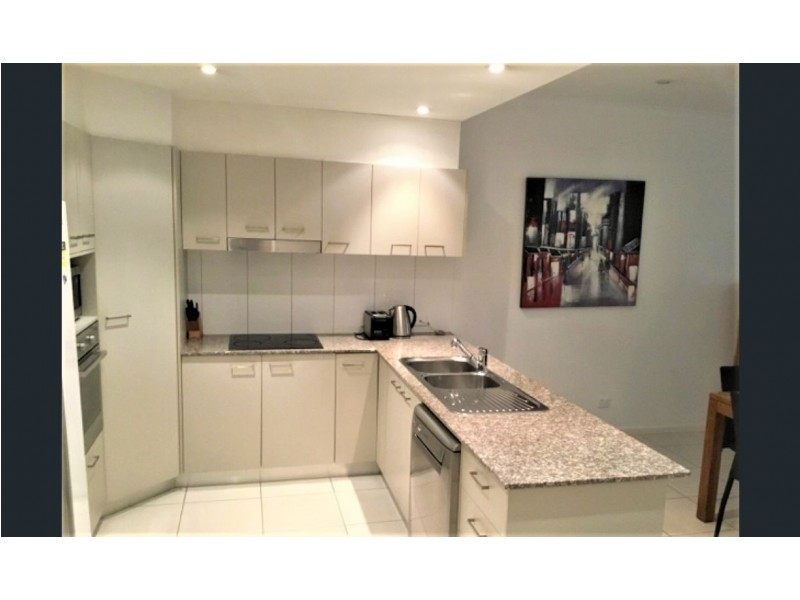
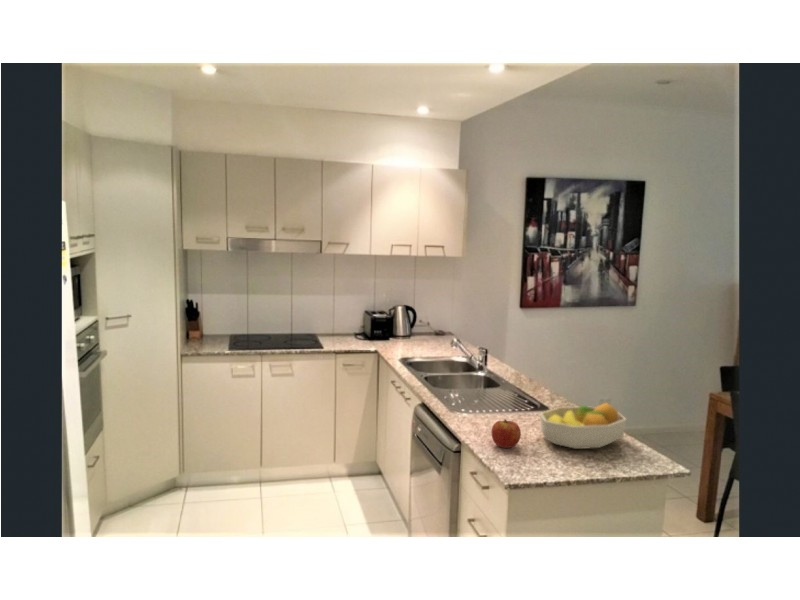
+ fruit bowl (582, 422)
+ apple (505, 432)
